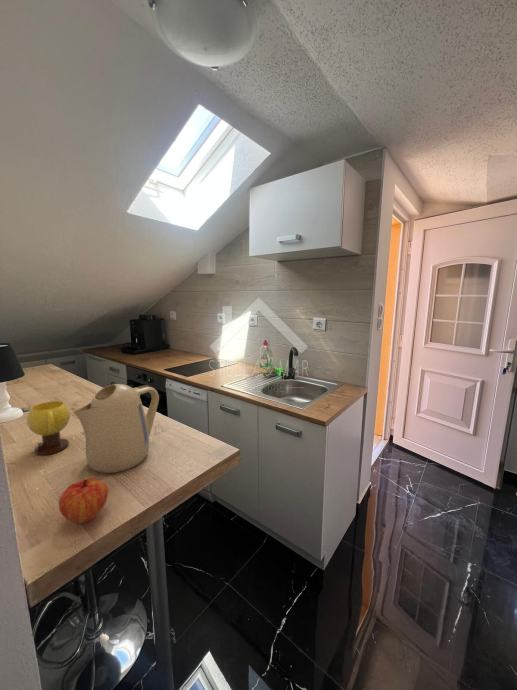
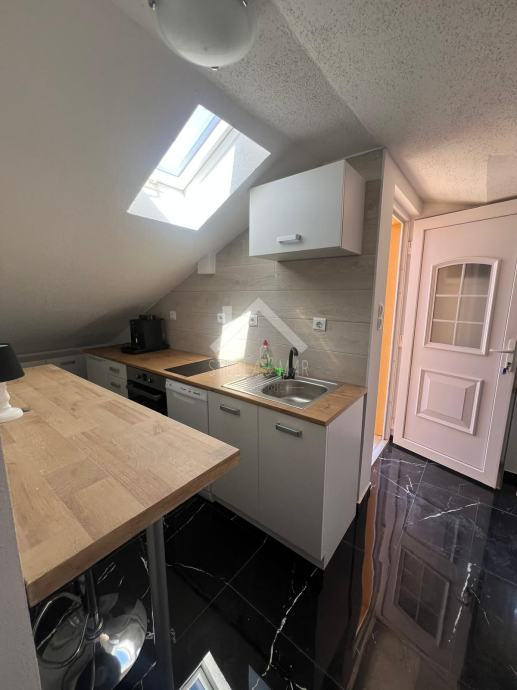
- fruit (84, 499)
- mug (50, 426)
- kettle (121, 421)
